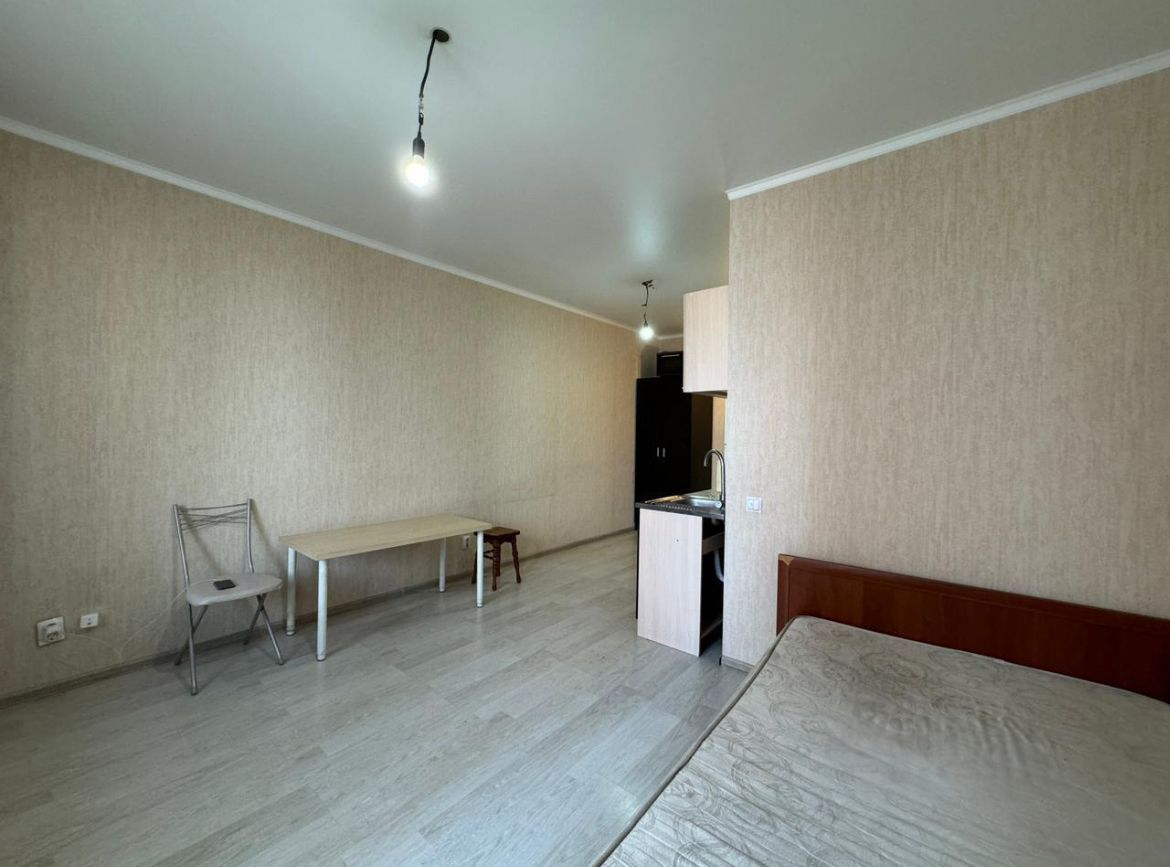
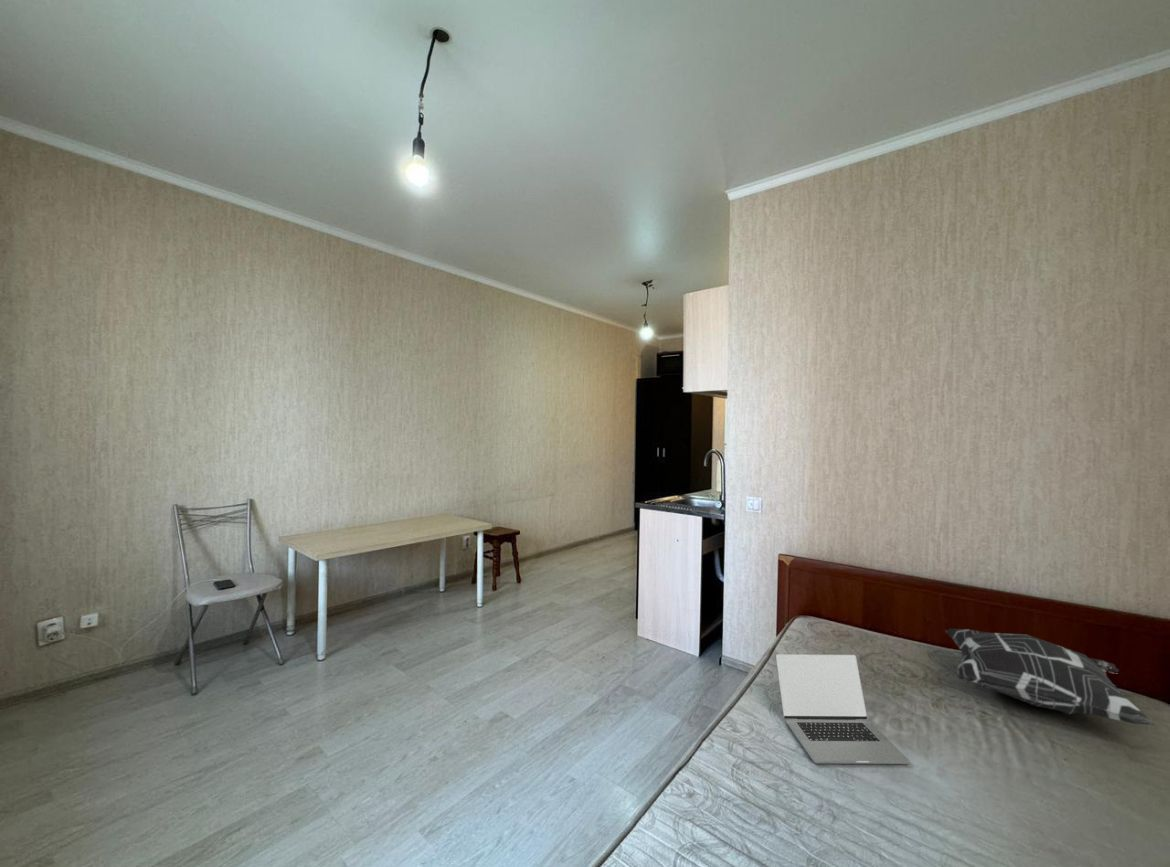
+ decorative pillow (1034, 668)
+ laptop (836, 704)
